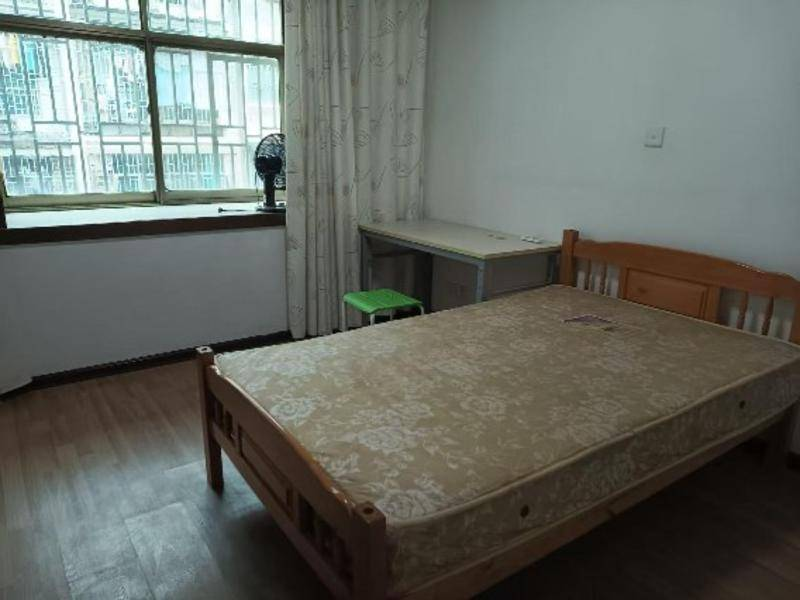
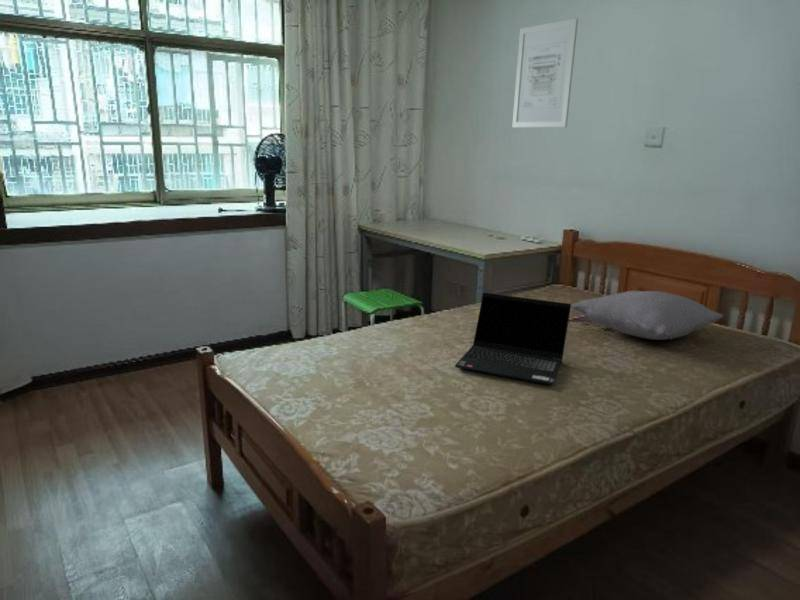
+ wall art (542, 76)
+ pillow (644, 312)
+ laptop computer (514, 335)
